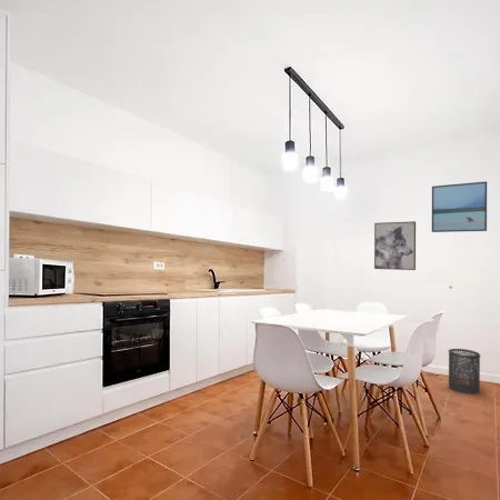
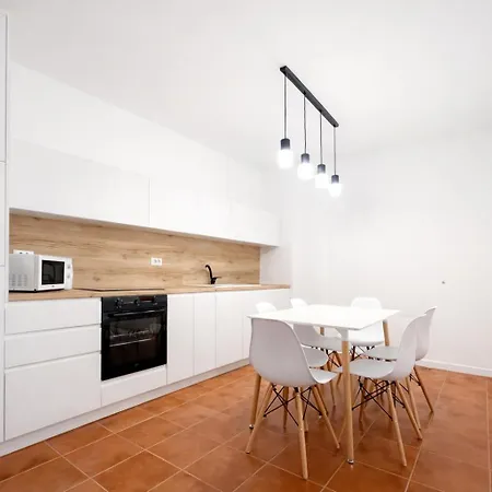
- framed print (458, 208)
- wall art (394, 246)
- trash can (463, 370)
